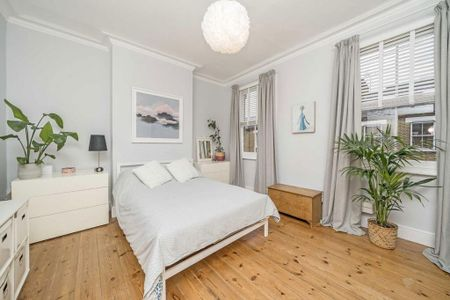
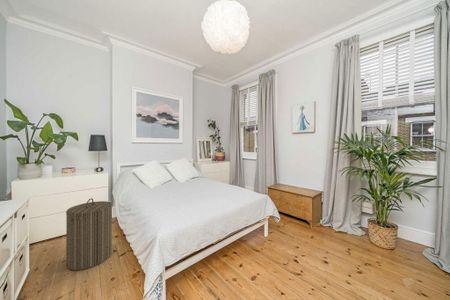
+ laundry hamper (90, 228)
